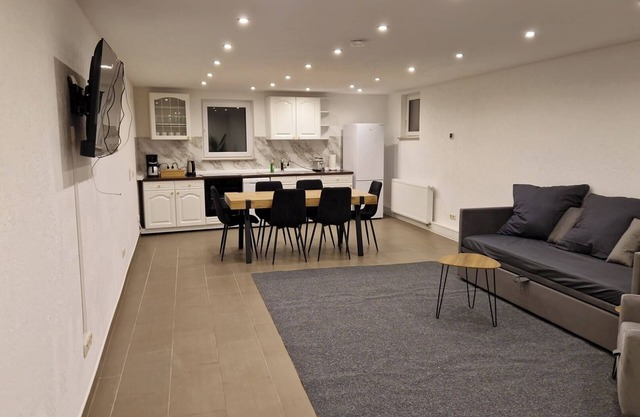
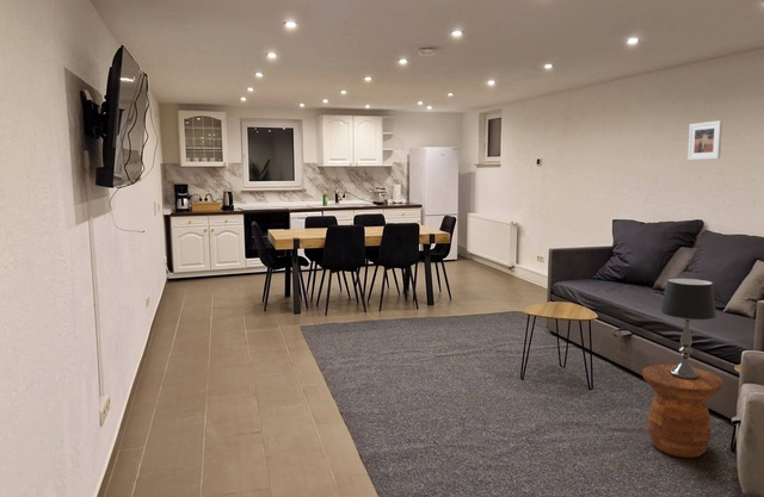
+ side table (679, 411)
+ table lamp (686, 328)
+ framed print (704, 141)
